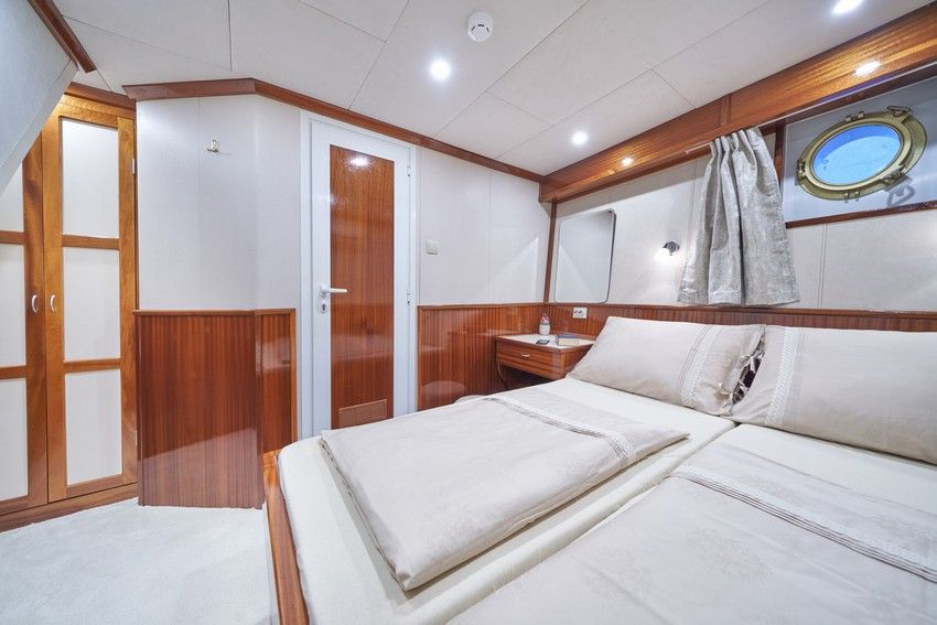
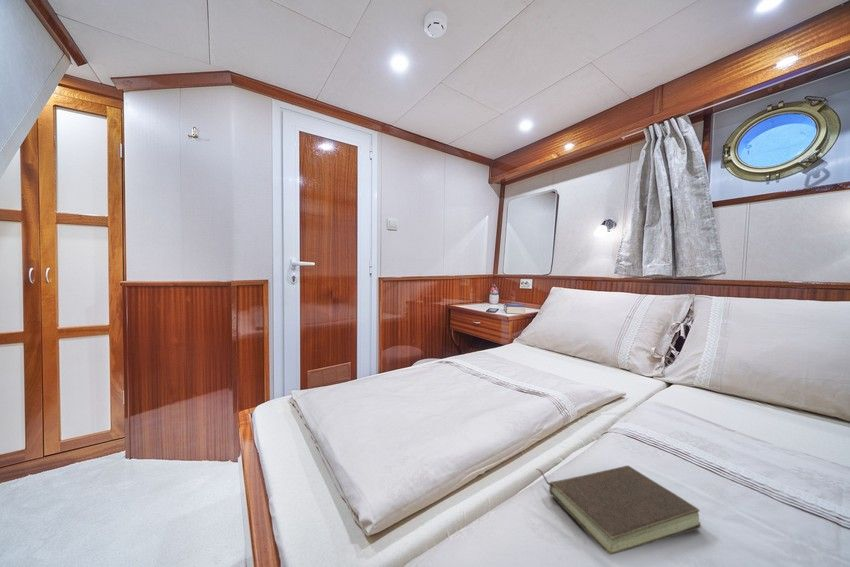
+ book (608, 493)
